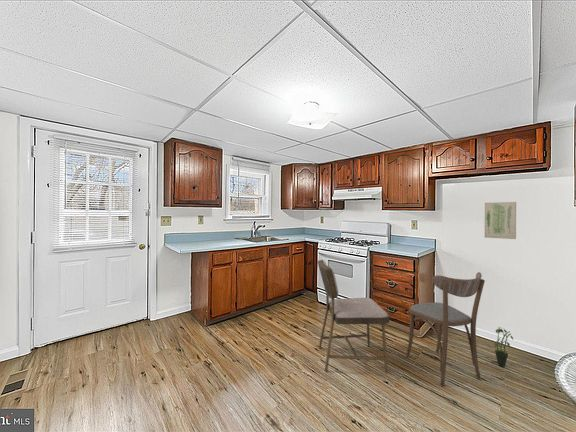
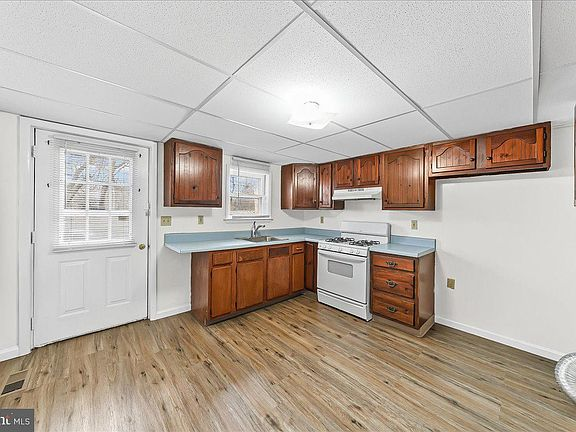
- dining chair (443, 319)
- dining chair (350, 310)
- potted plant (504, 347)
- wall art (499, 220)
